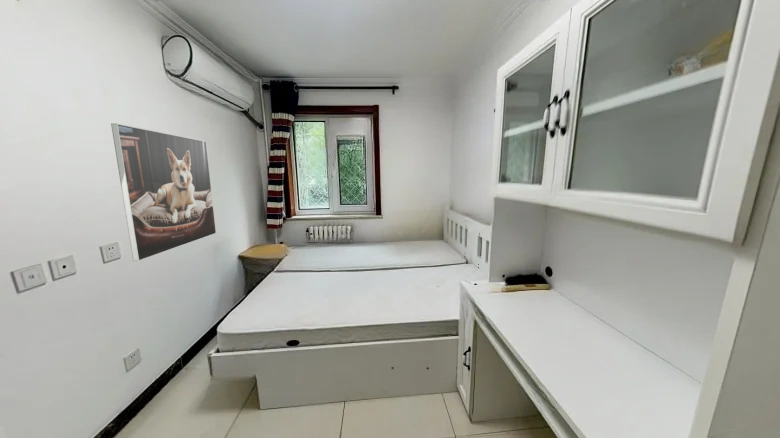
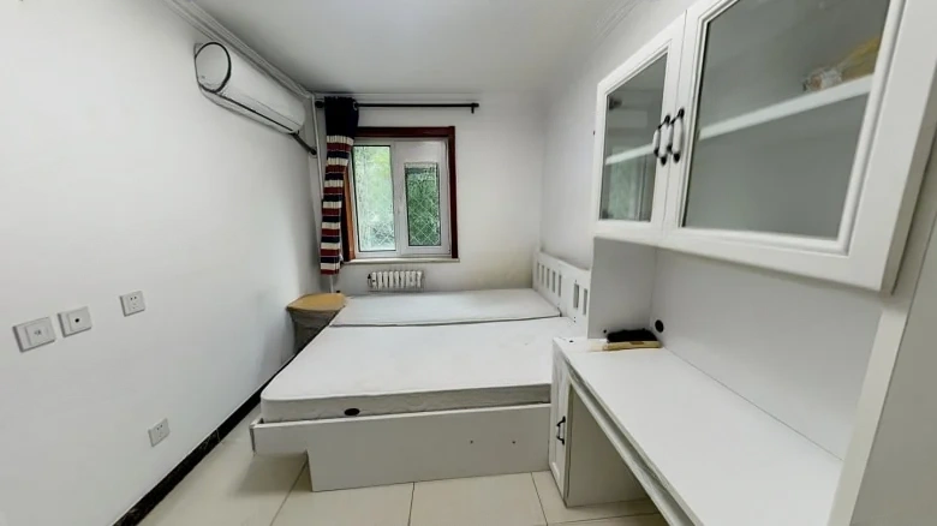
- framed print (175, 191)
